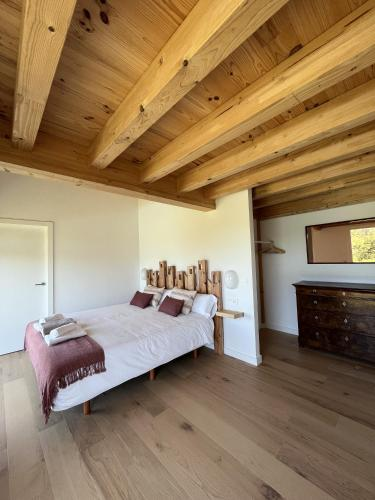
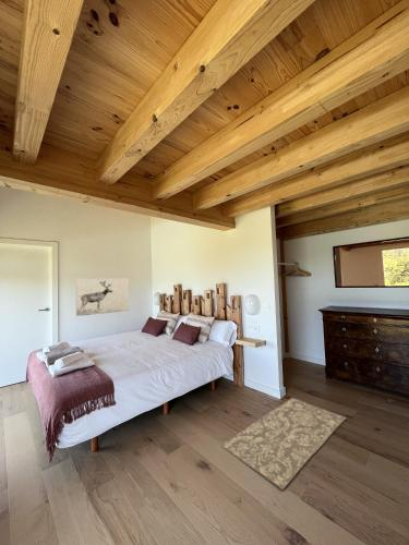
+ rug (288, 429)
+ wall art (104, 295)
